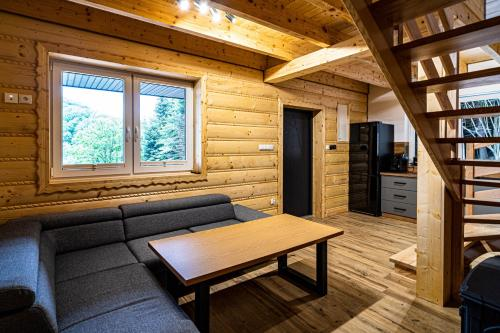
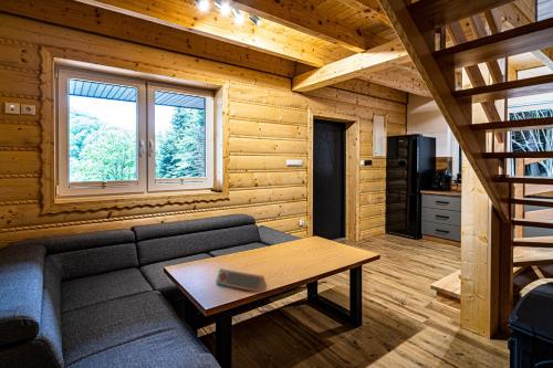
+ speaker (240, 280)
